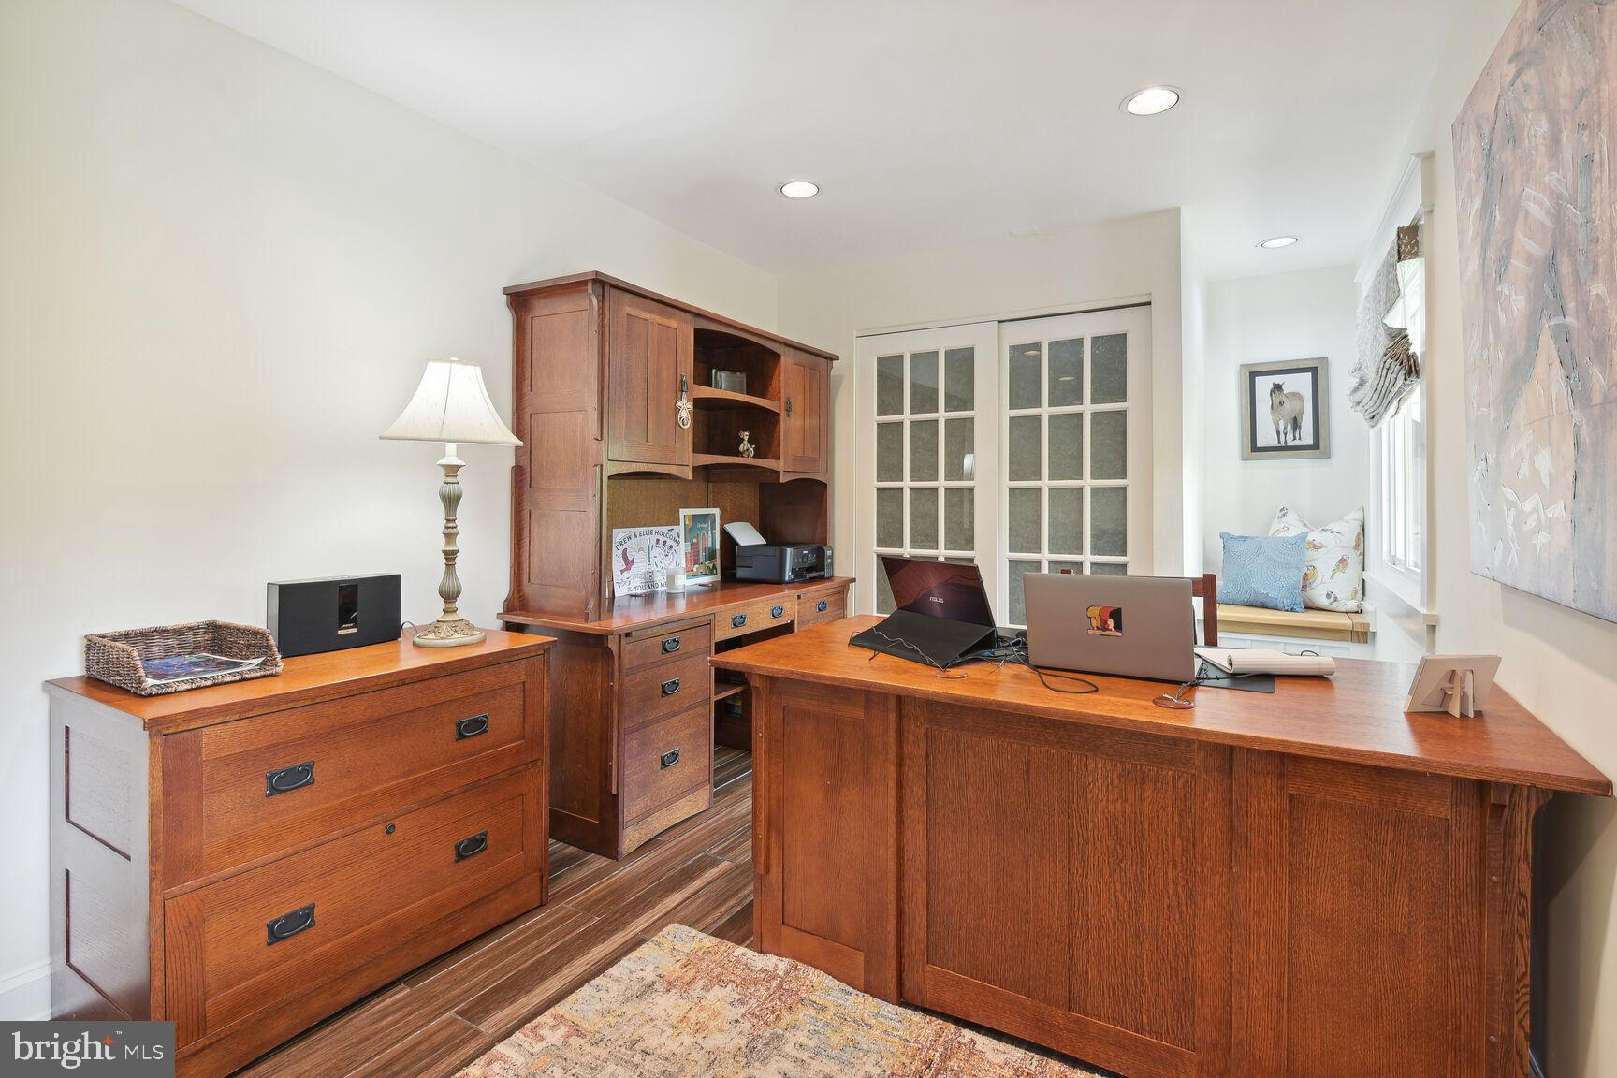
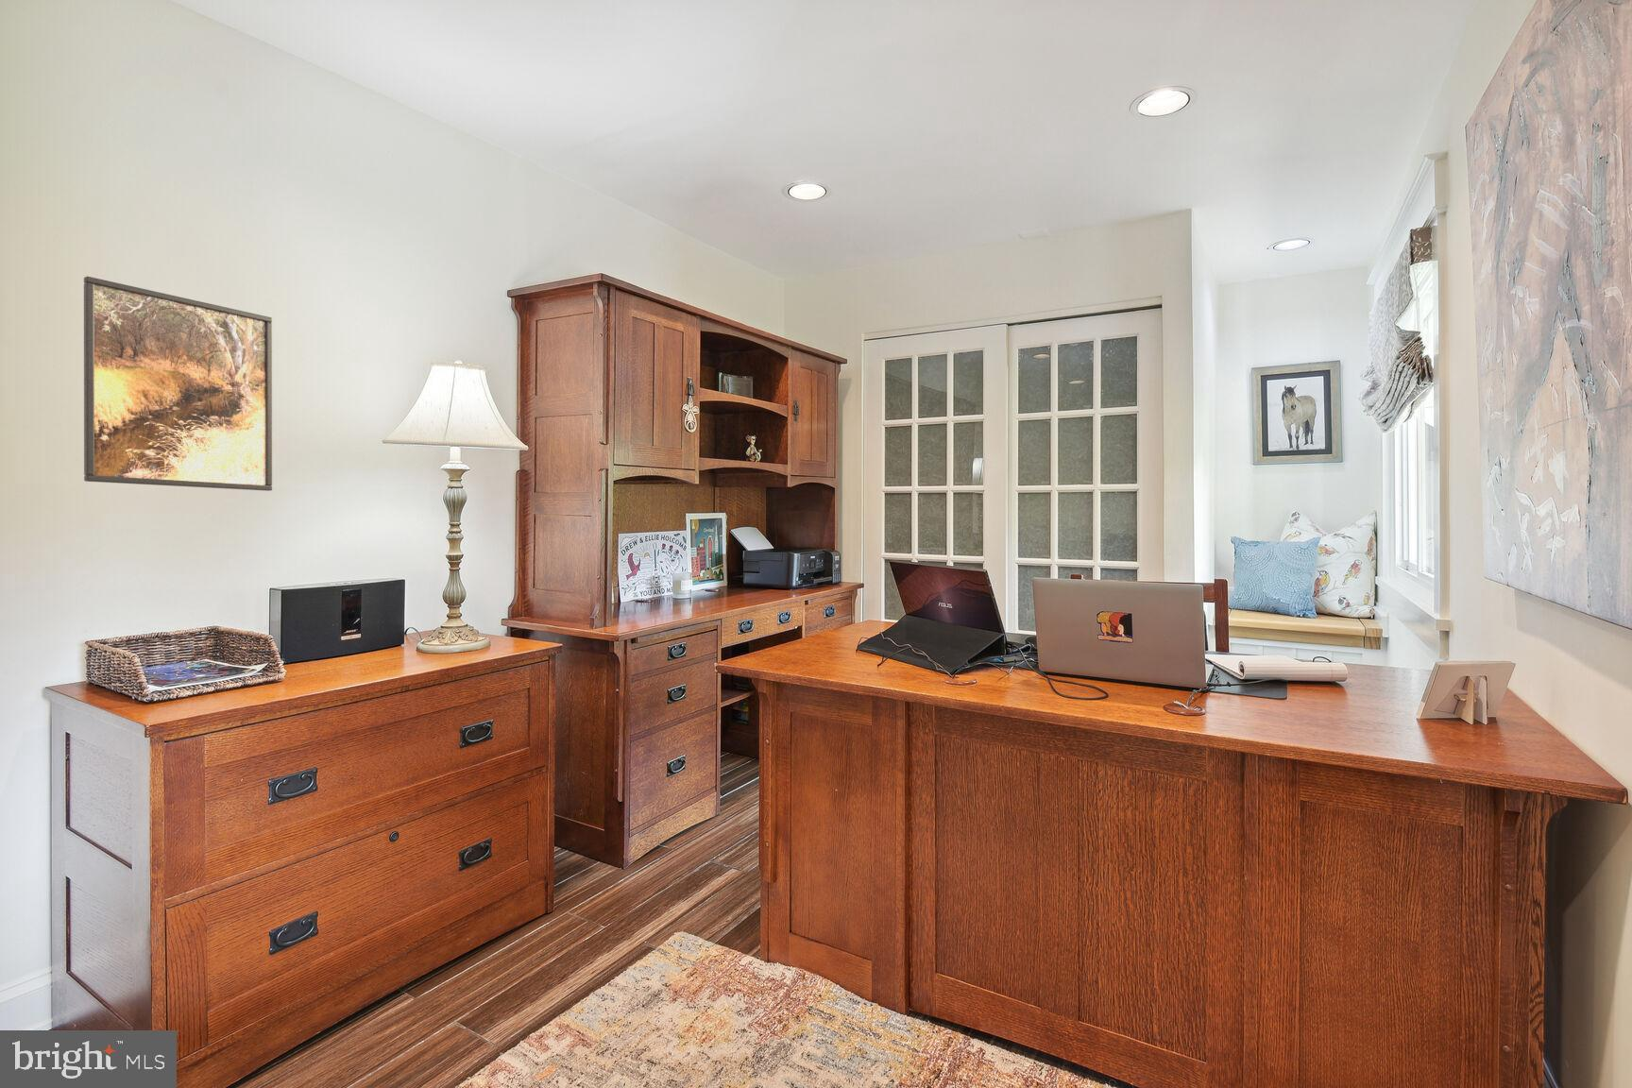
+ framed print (185, 392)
